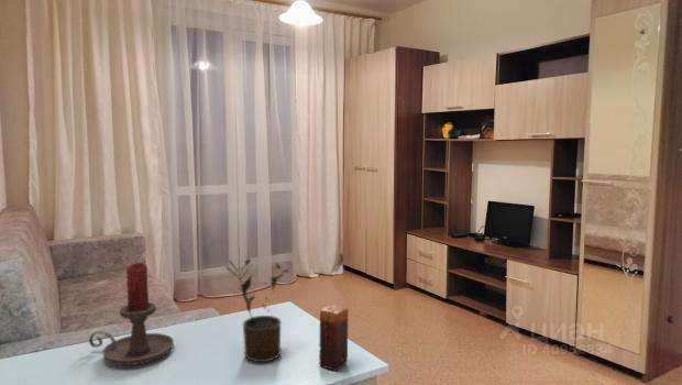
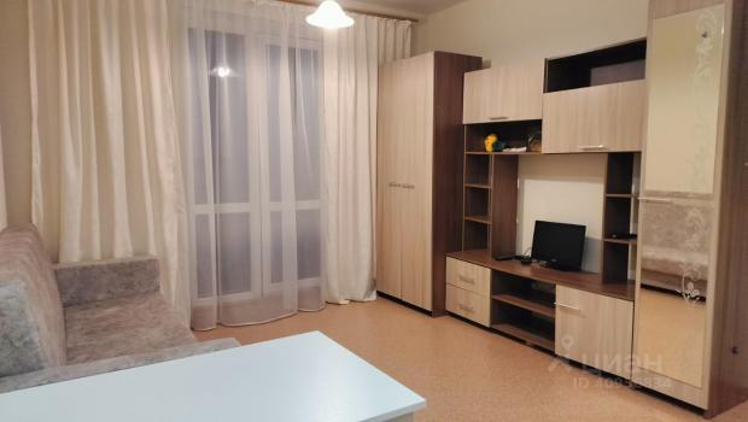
- candle (333, 336)
- potted plant (262, 305)
- candle holder (129, 308)
